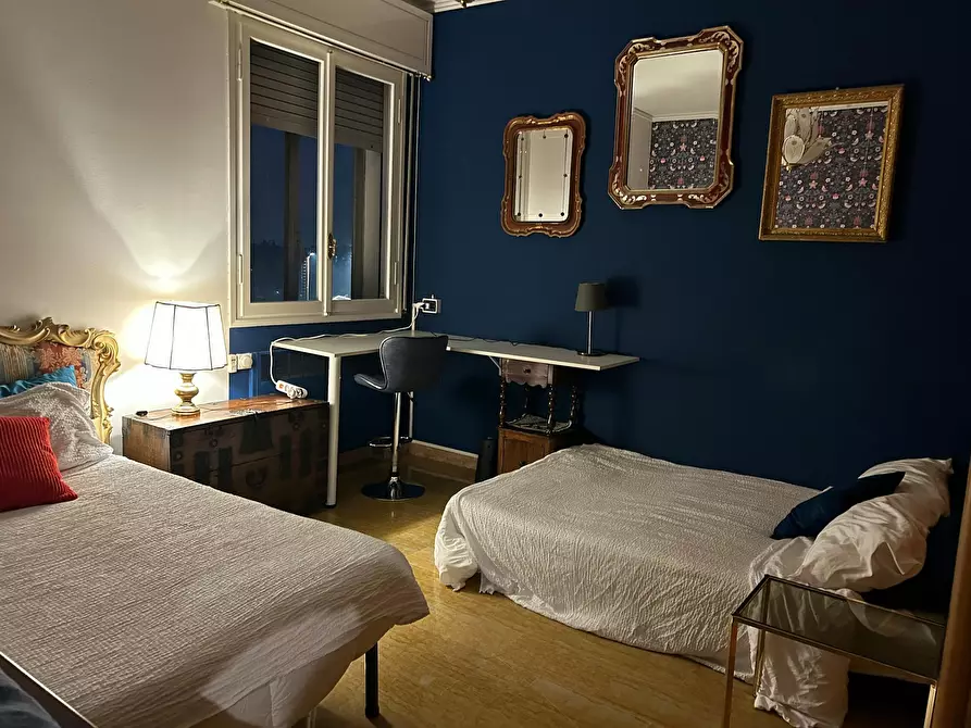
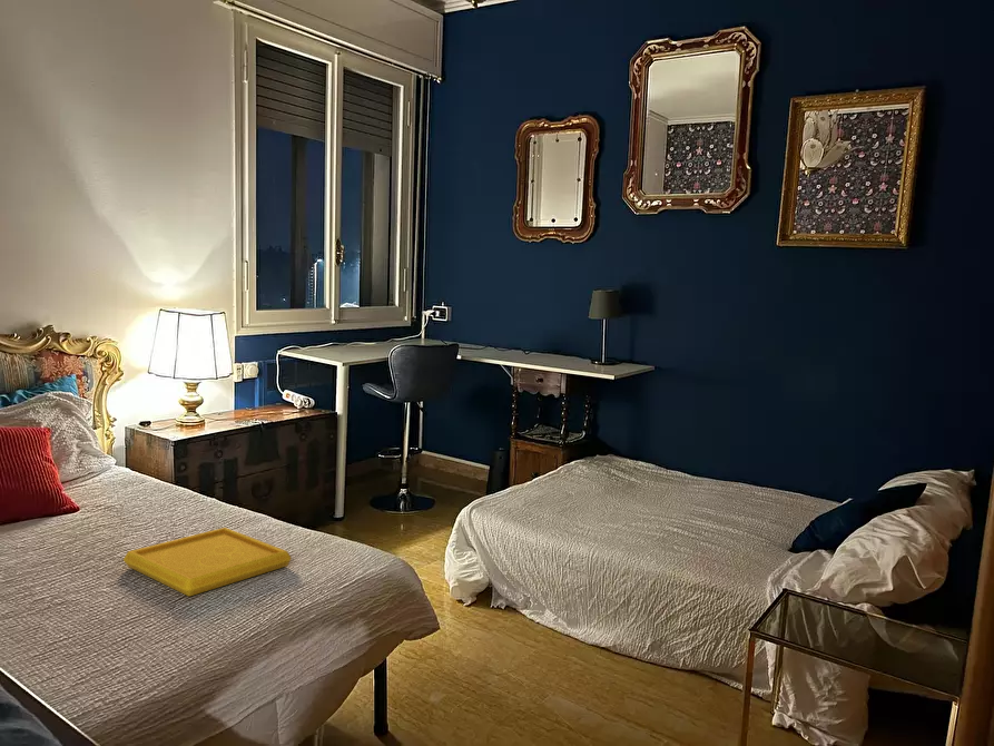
+ serving tray (208, 558)
